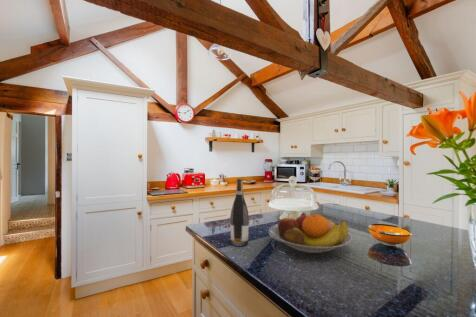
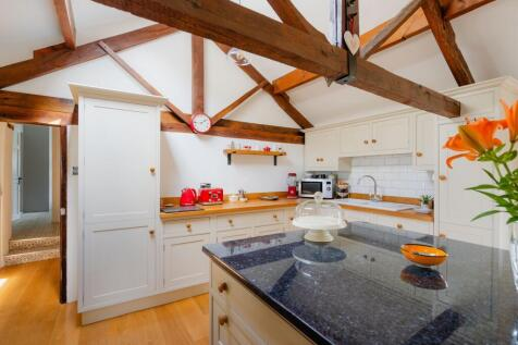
- wine bottle (239, 211)
- fruit bowl (308, 229)
